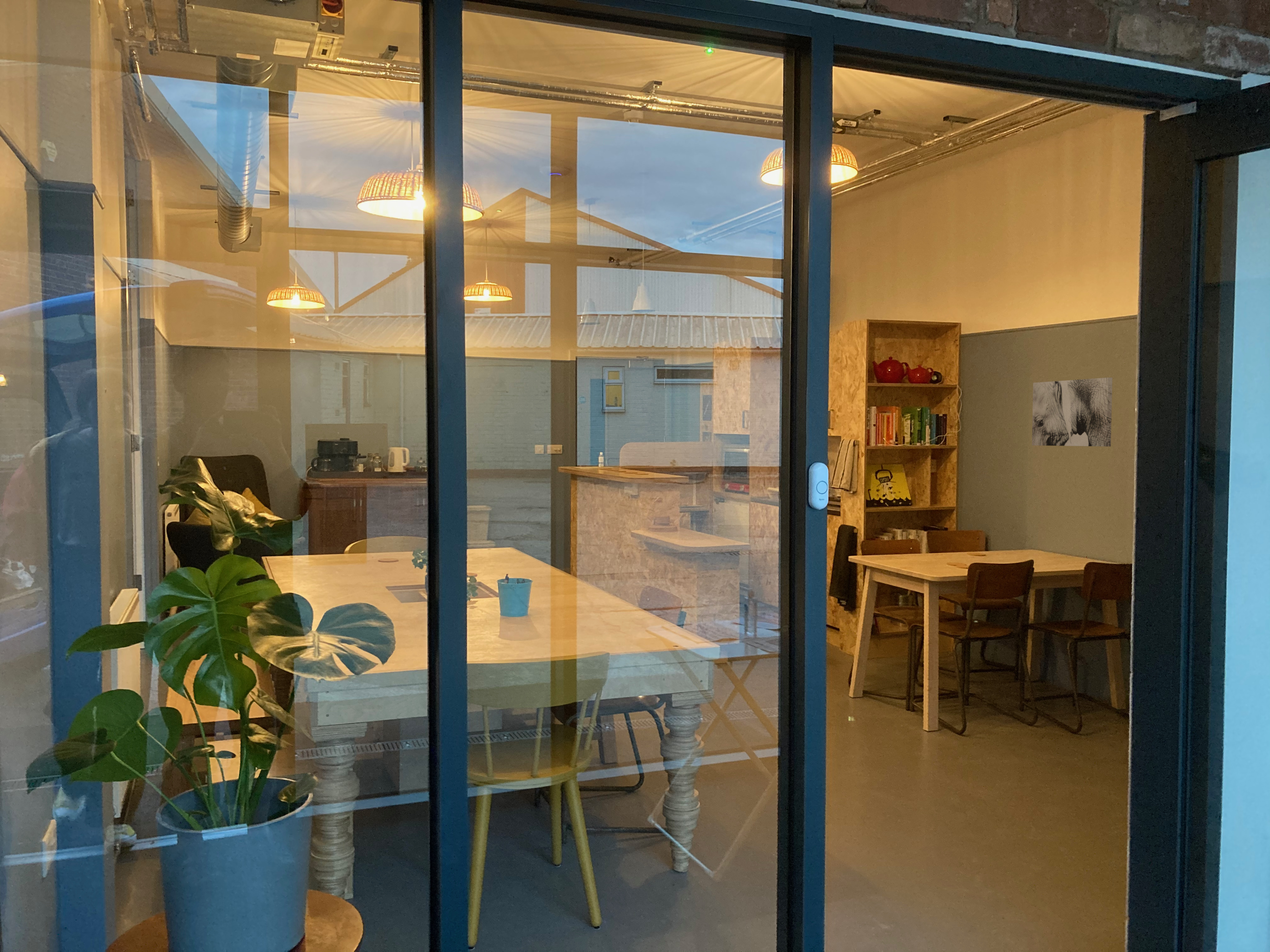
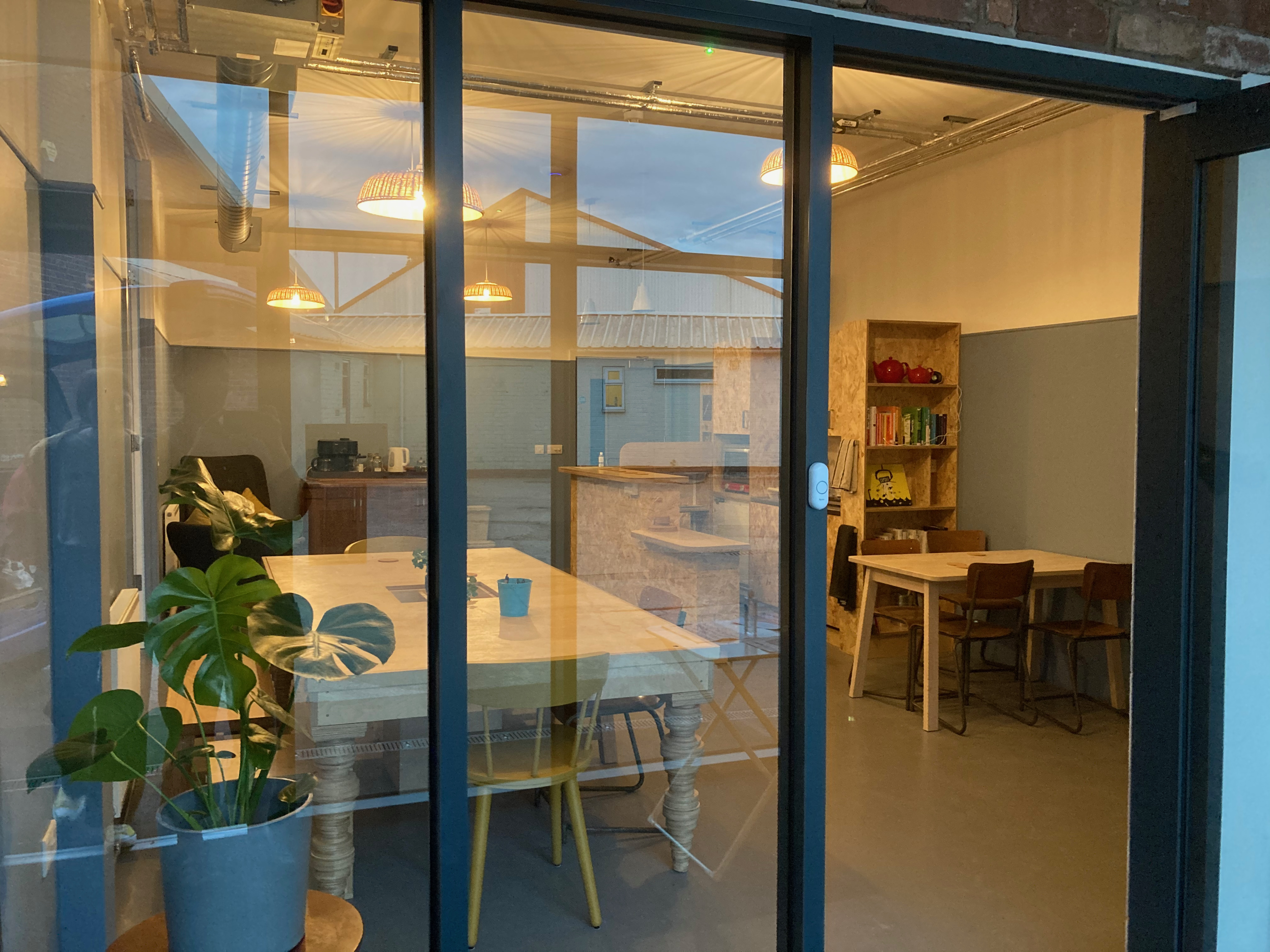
- wall art (1070, 413)
